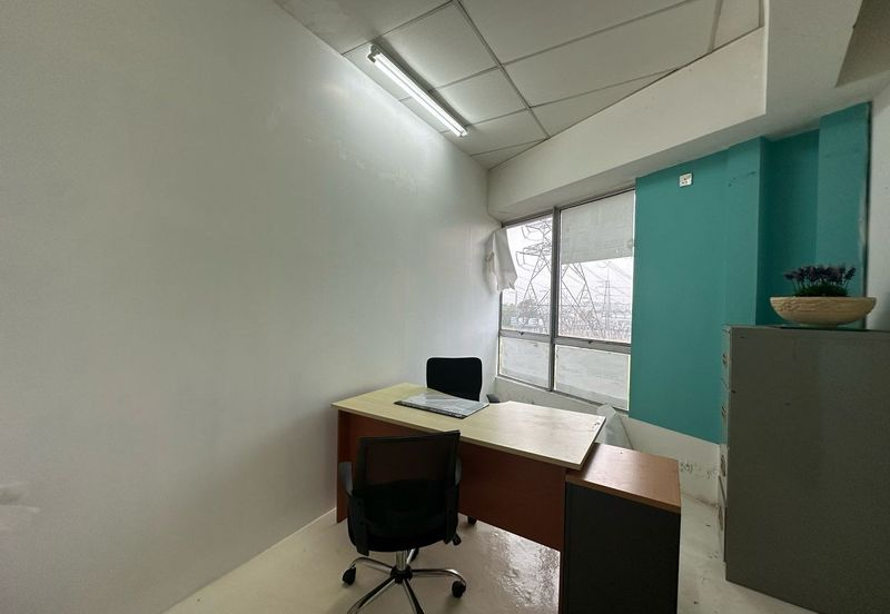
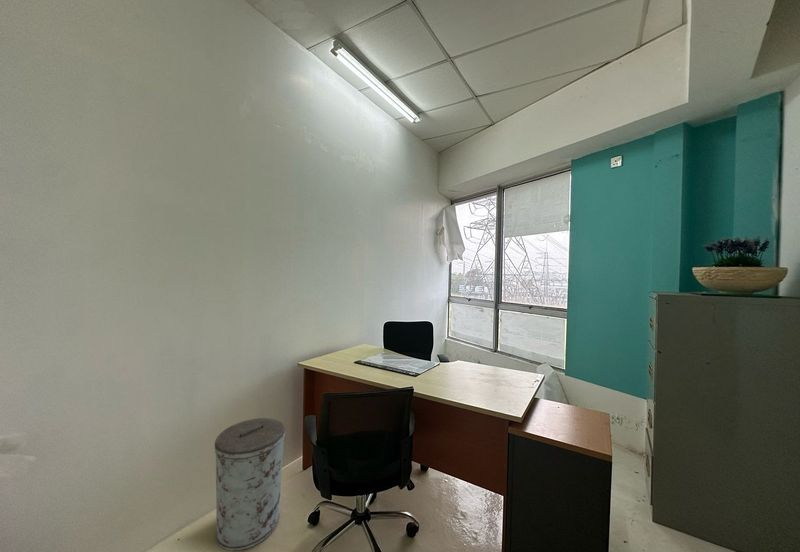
+ trash can (250, 476)
